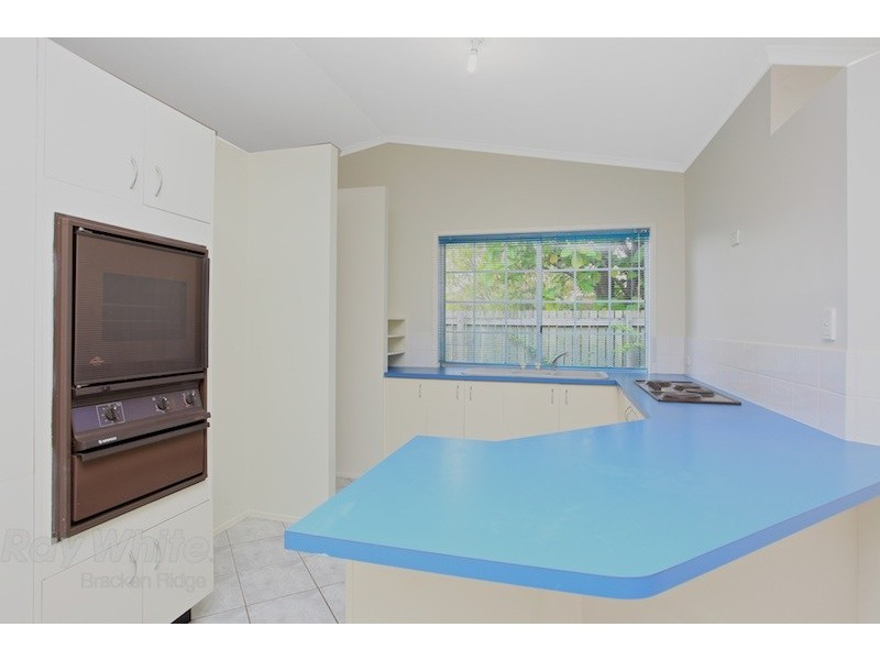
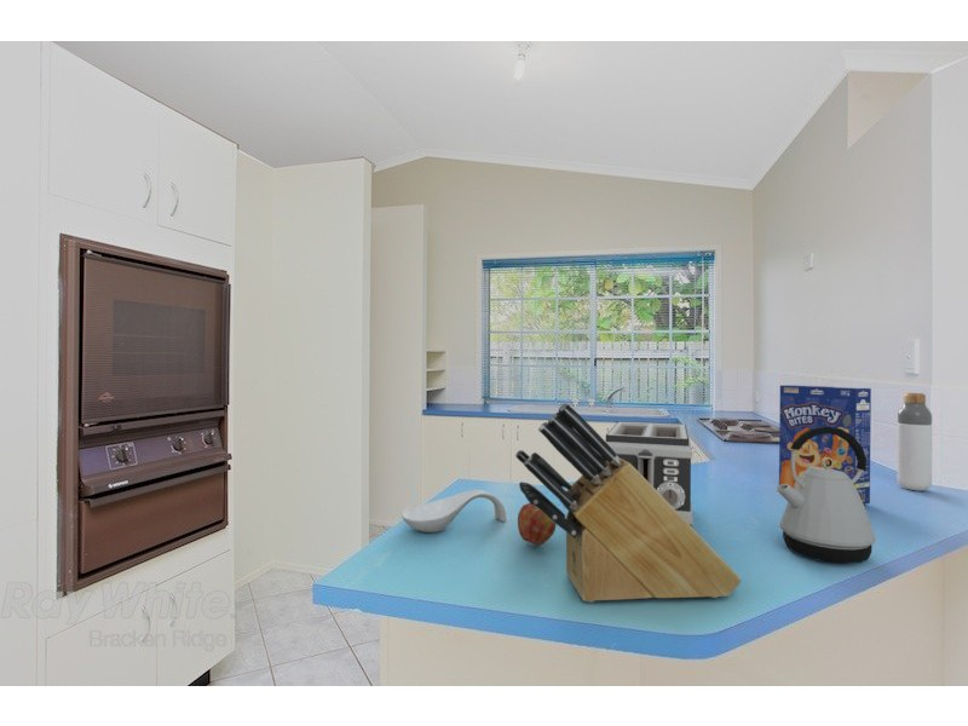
+ bottle (914, 440)
+ toaster (647, 476)
+ cereal box (822, 440)
+ apple (536, 523)
+ knife block (623, 494)
+ spoon rest (454, 508)
+ kettle (823, 489)
